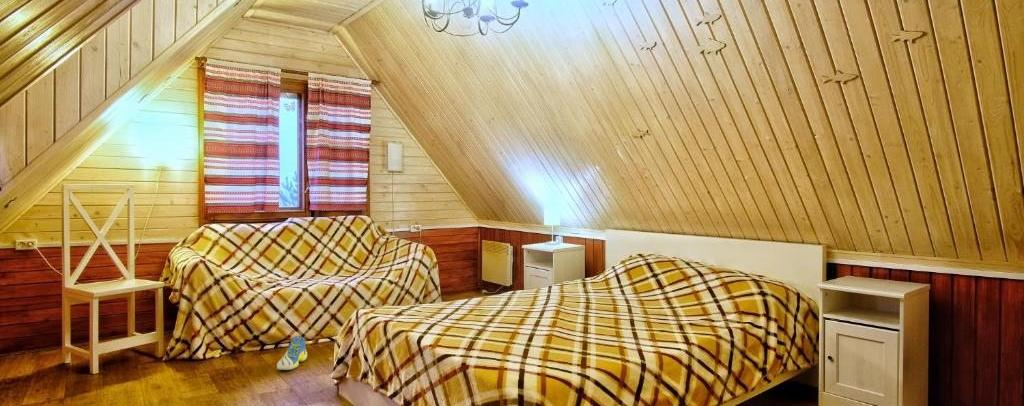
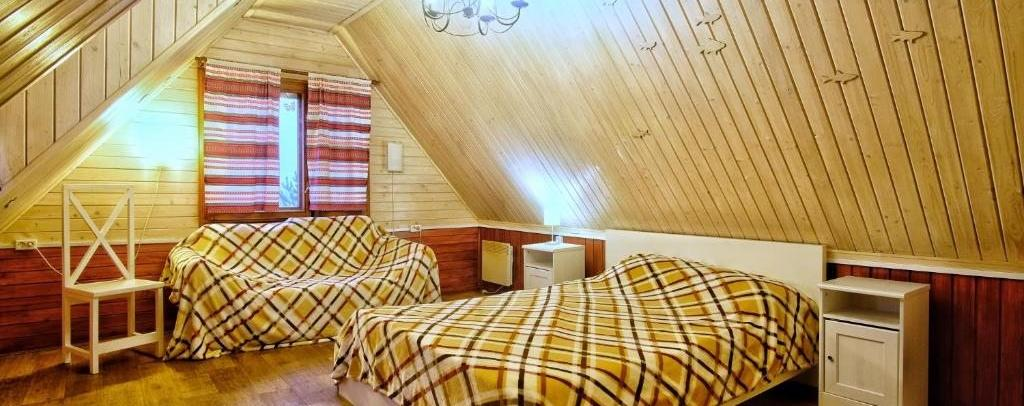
- sneaker (291, 351)
